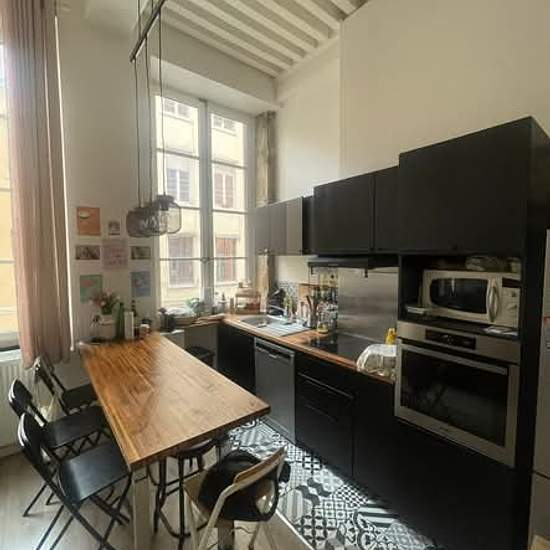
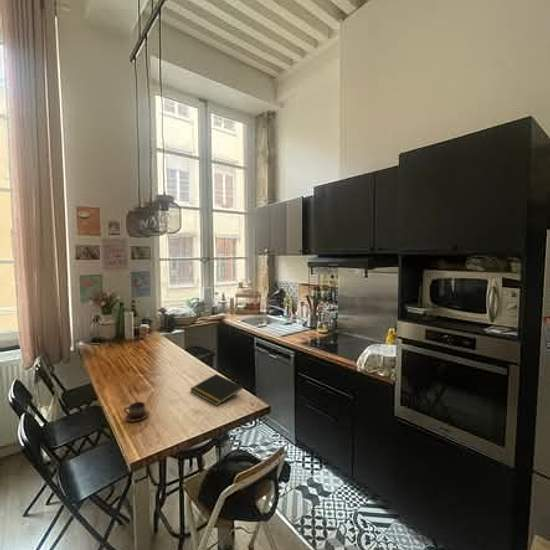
+ cup (136, 410)
+ notepad (216, 388)
